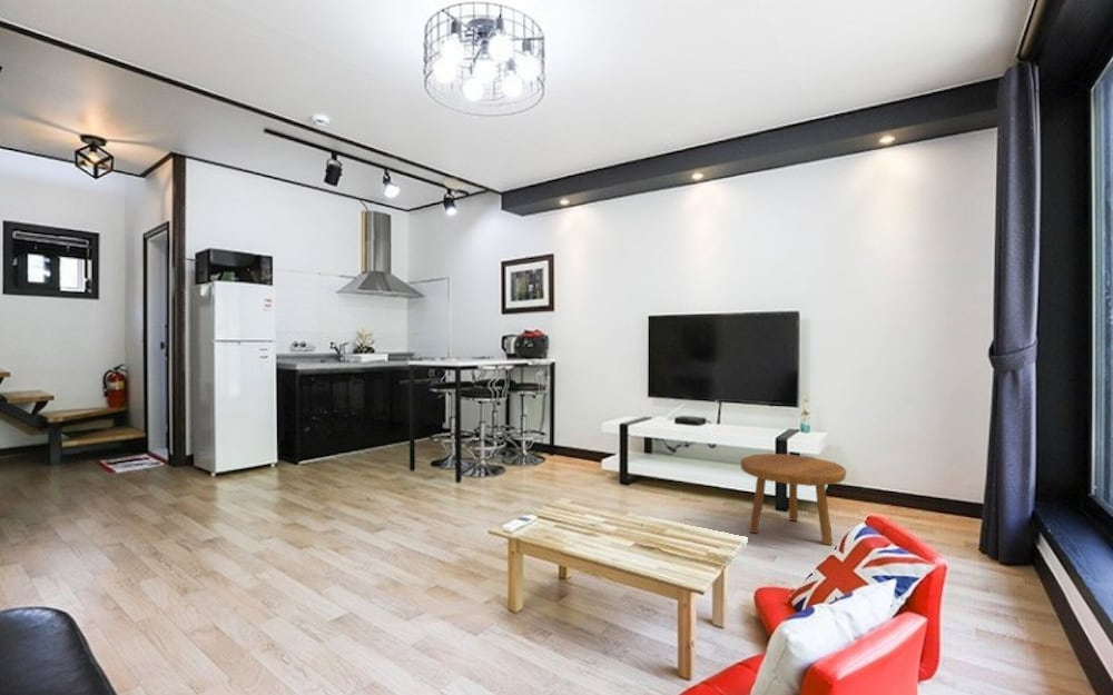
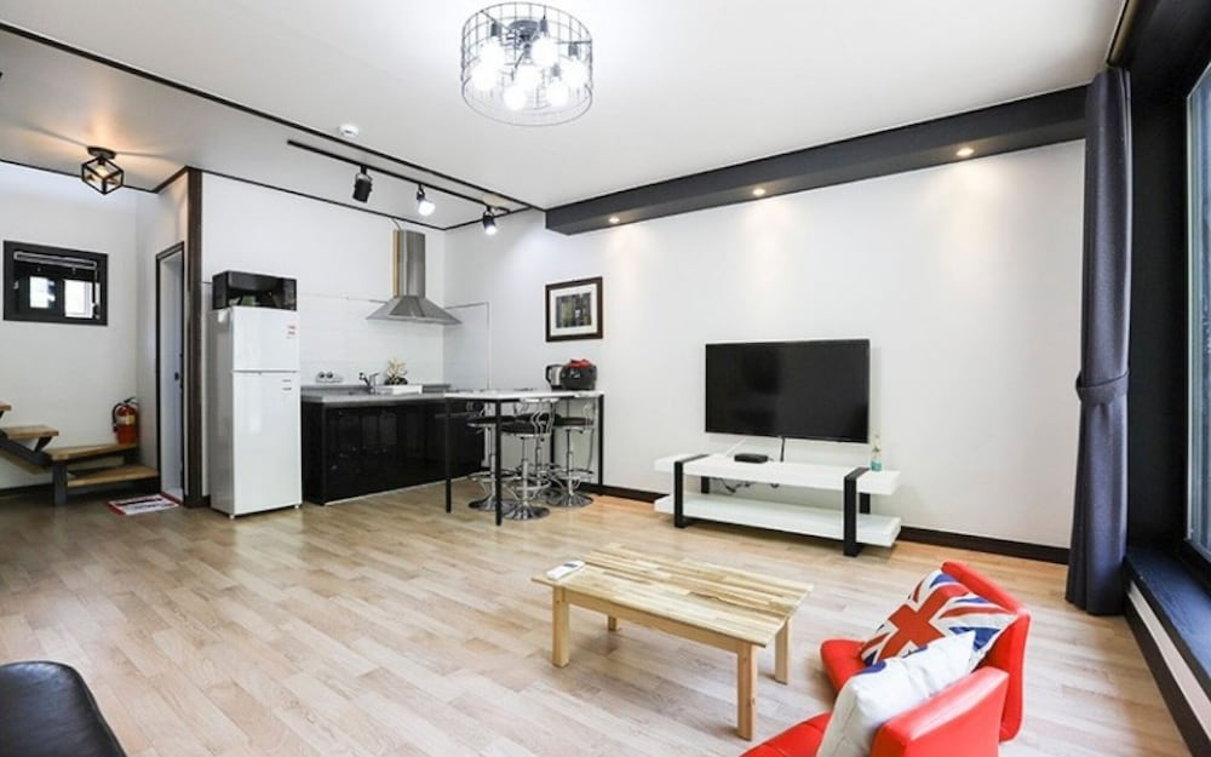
- footstool (790, 497)
